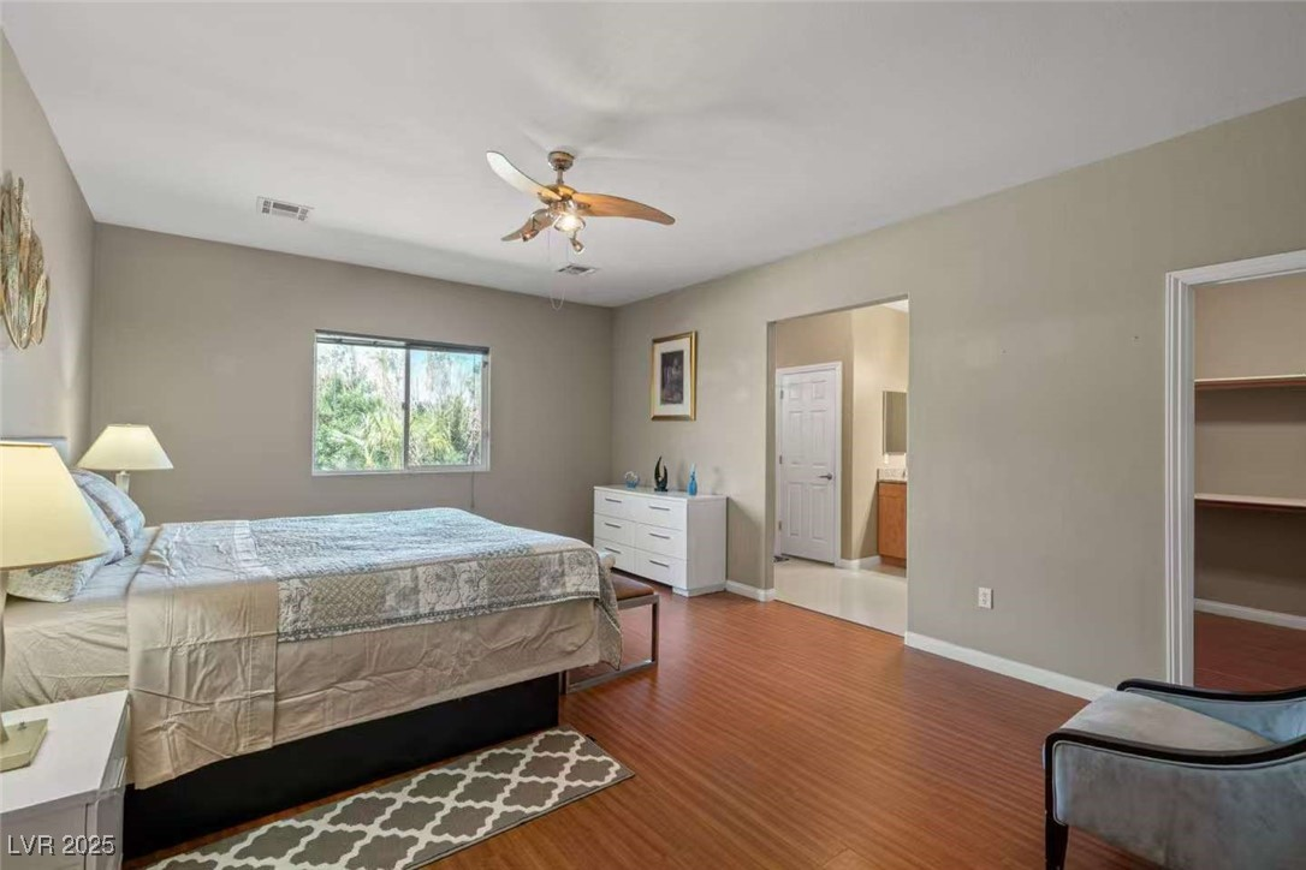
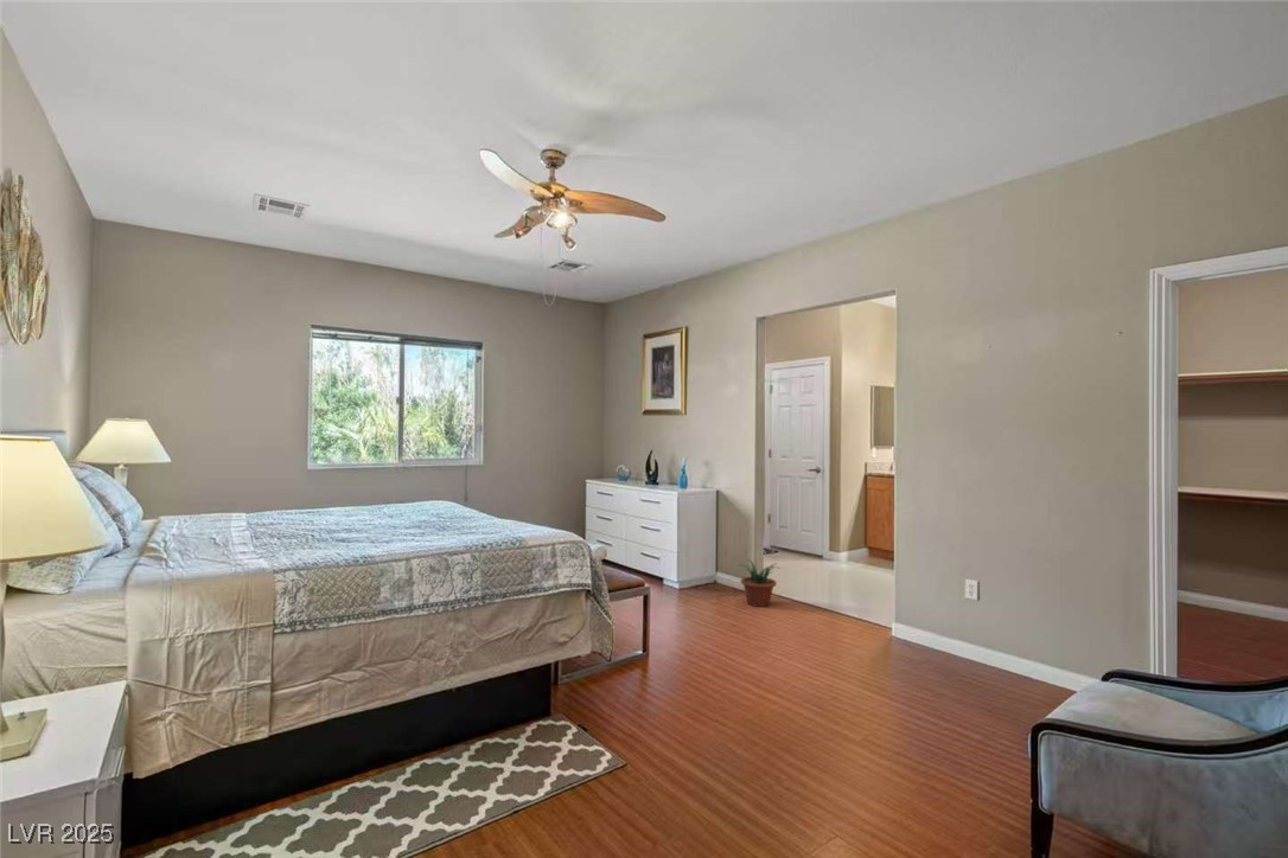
+ potted plant (759, 582)
